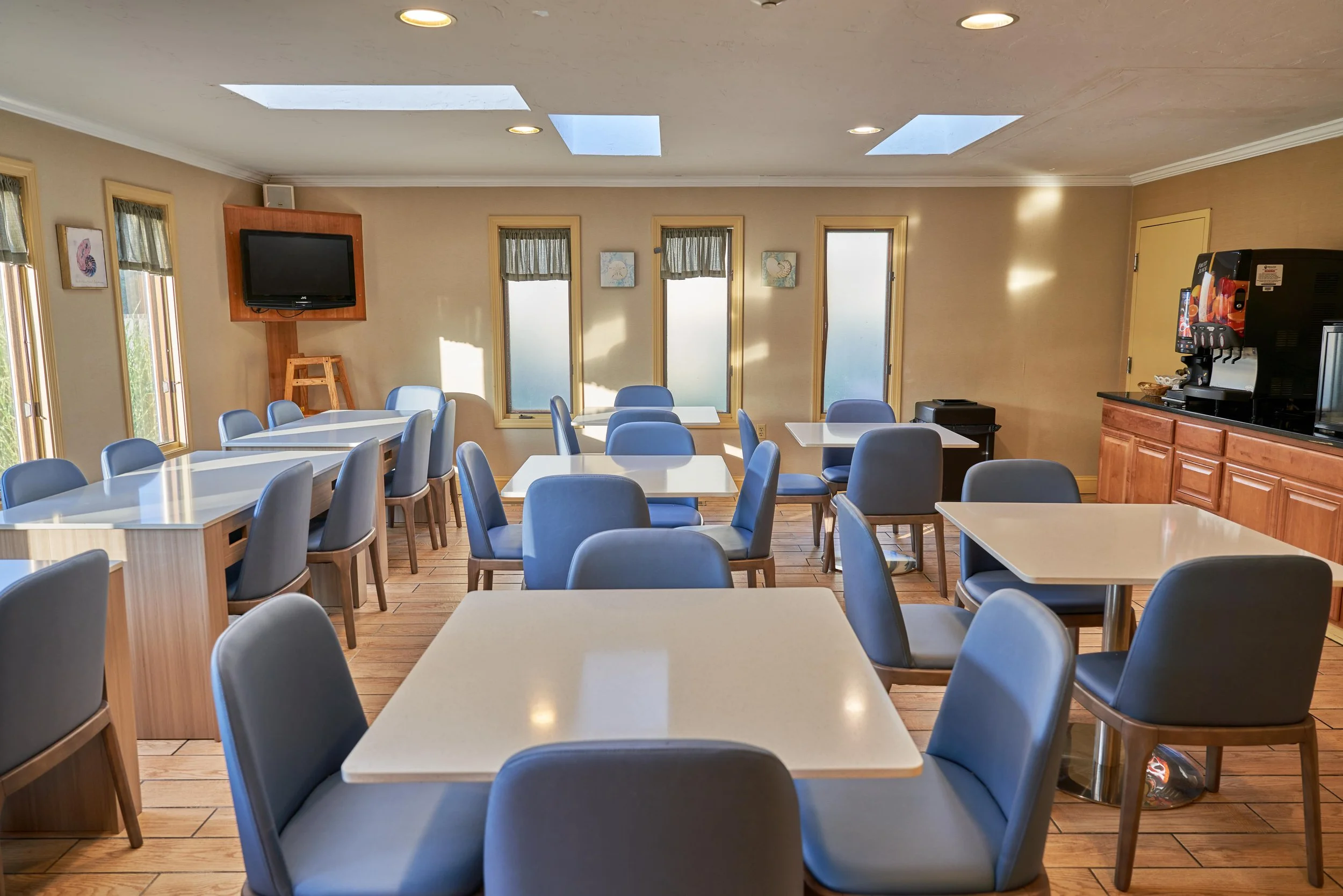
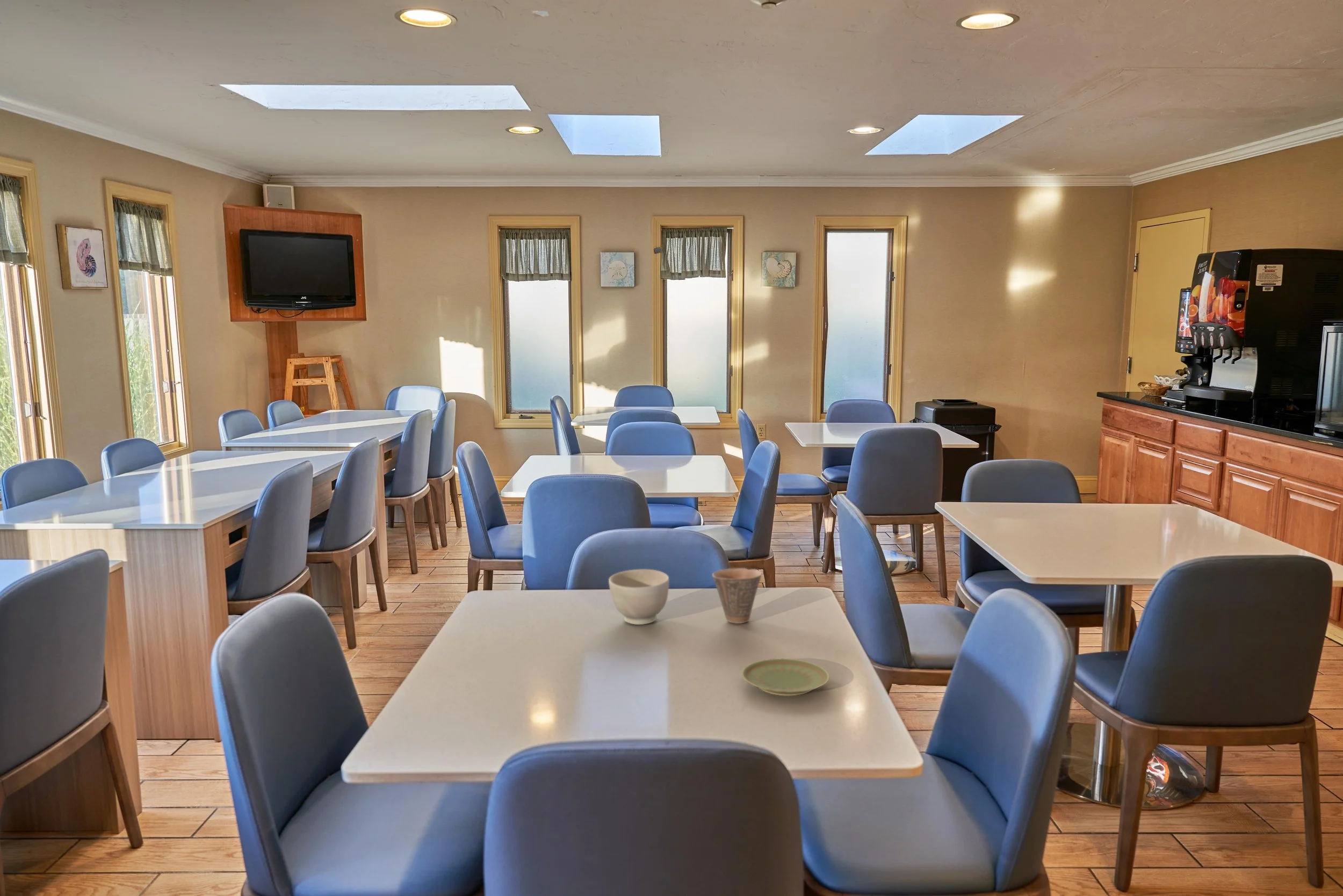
+ plate (785, 679)
+ bowl (639, 598)
+ cup (737, 596)
